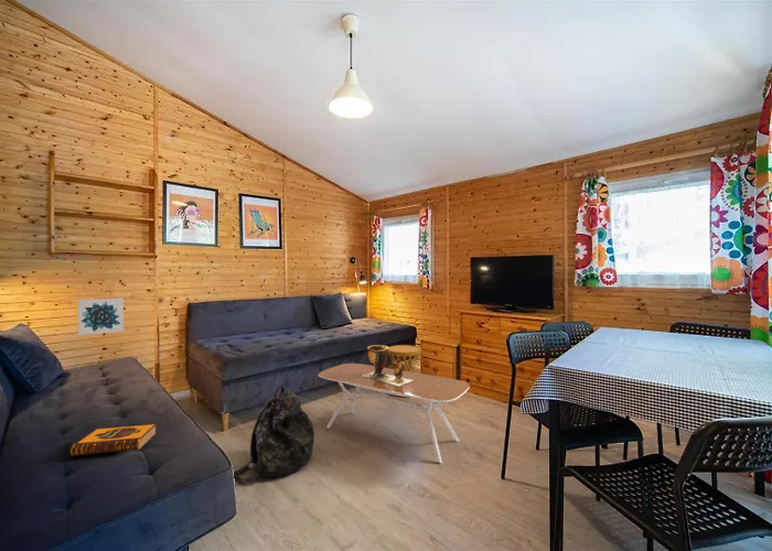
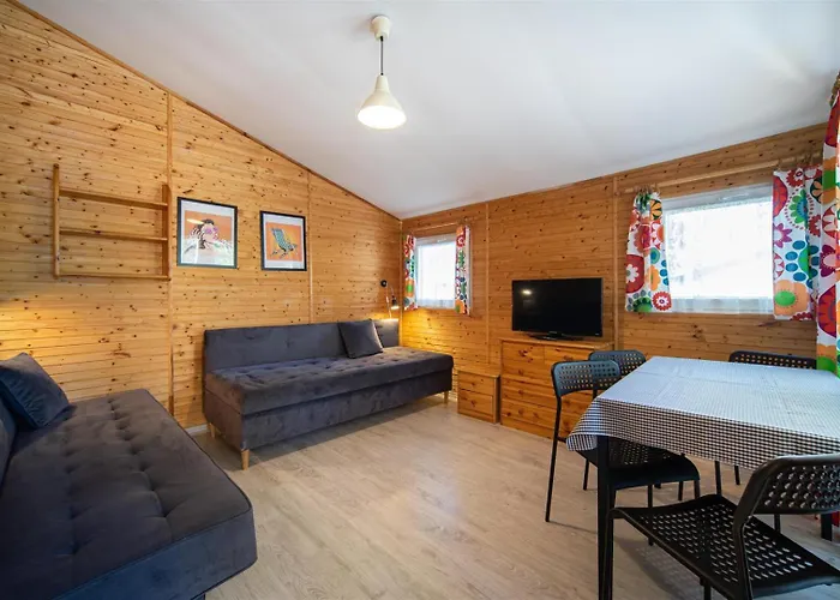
- backpack (274, 423)
- clay pot (385, 363)
- hardback book (116, 440)
- side table (405, 370)
- coffee table (389, 401)
- wall art (101, 315)
